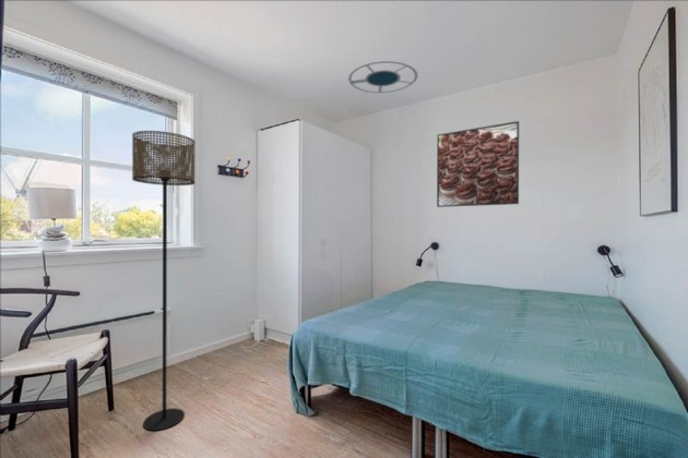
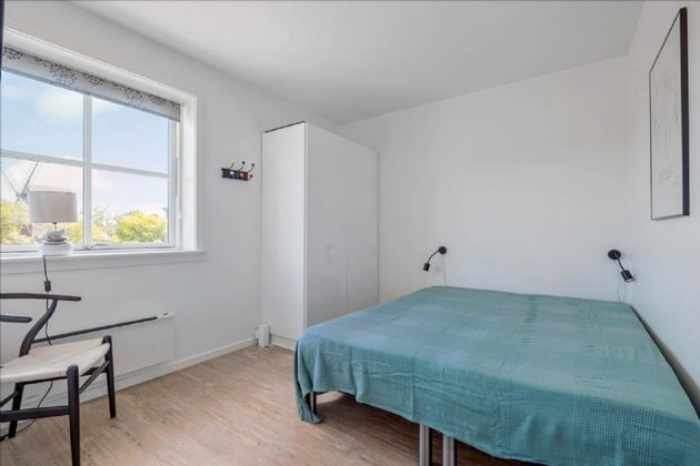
- ceiling lamp (382, 75)
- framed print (475, 167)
- floor lamp (164, 279)
